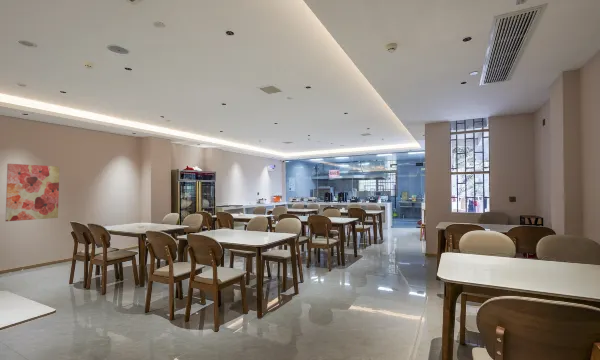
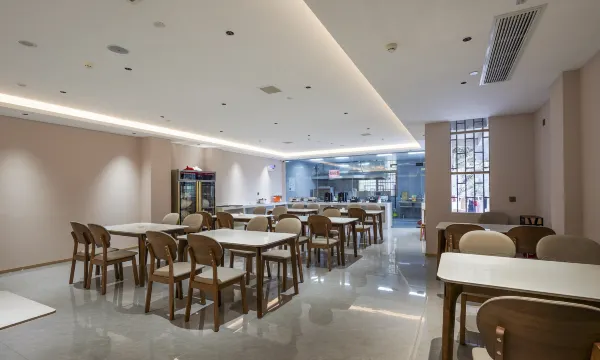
- wall art (34, 192)
